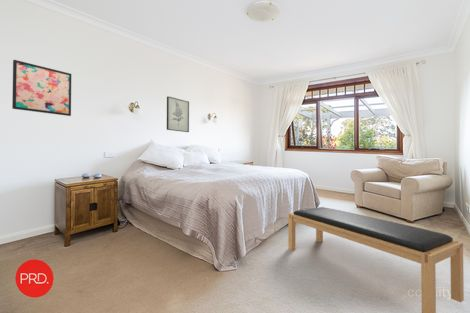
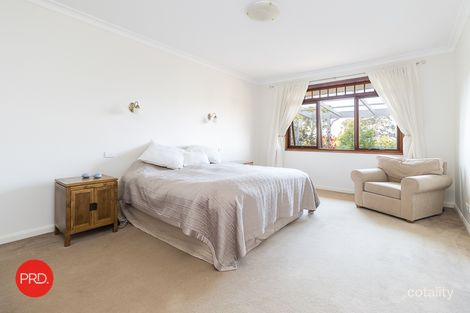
- wall art (44, 90)
- bench (357, 242)
- wall art (178, 115)
